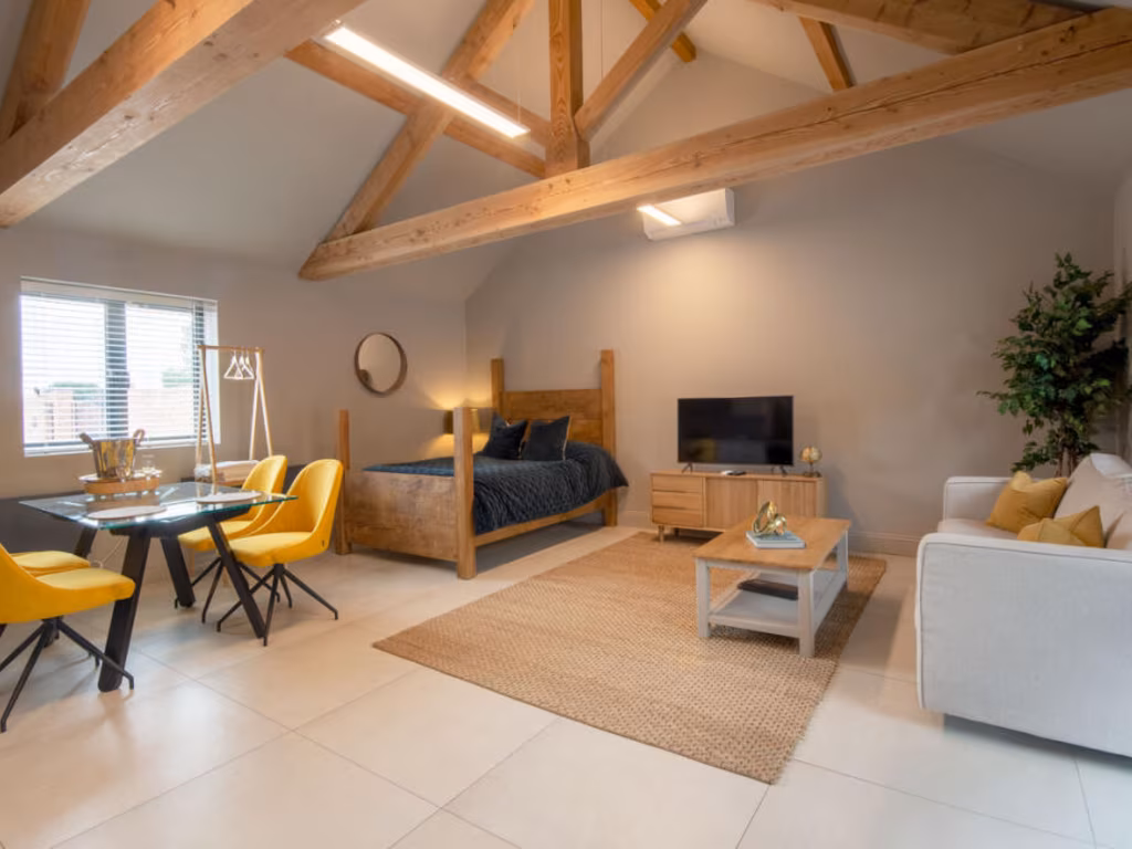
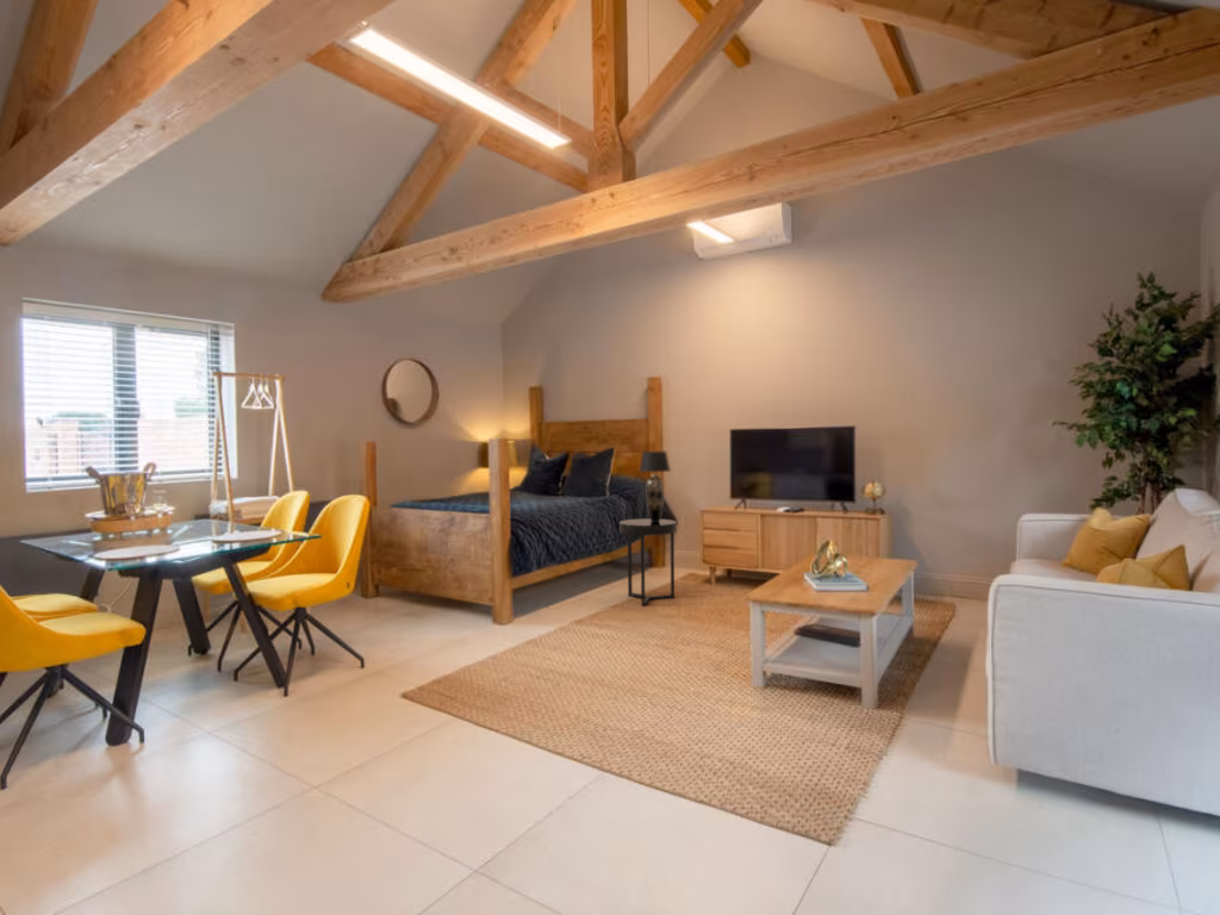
+ table lamp (654, 485)
+ side table (643, 560)
